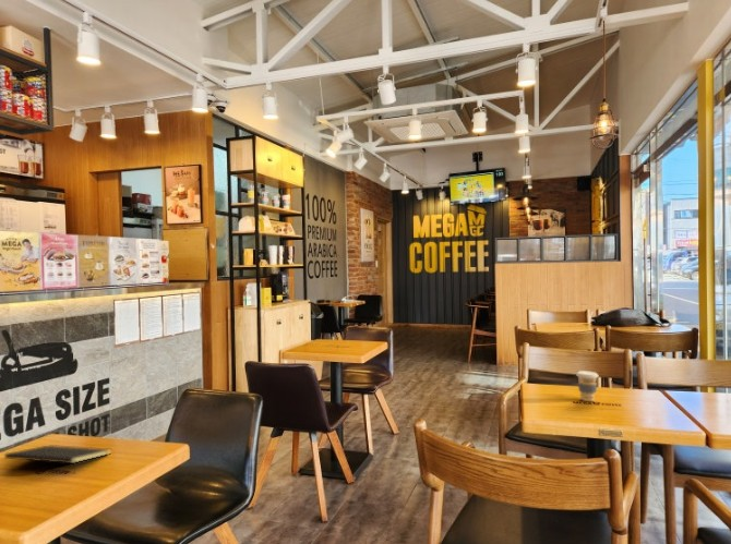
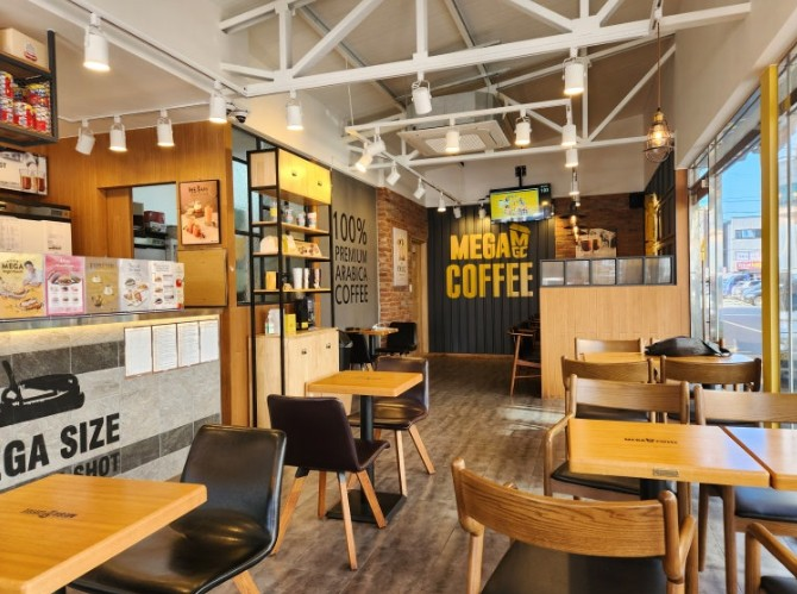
- notepad (60, 454)
- coffee cup (587, 386)
